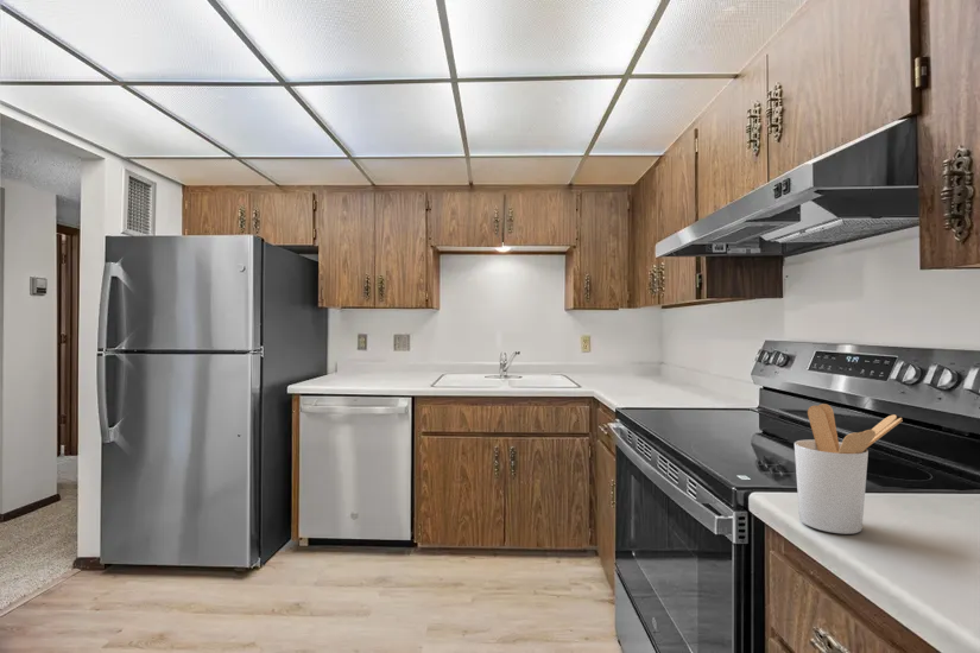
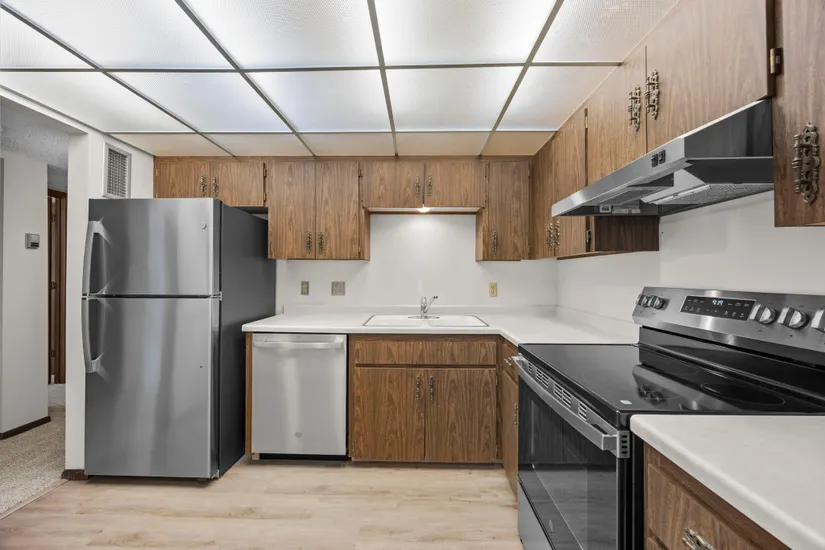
- utensil holder (848, 467)
